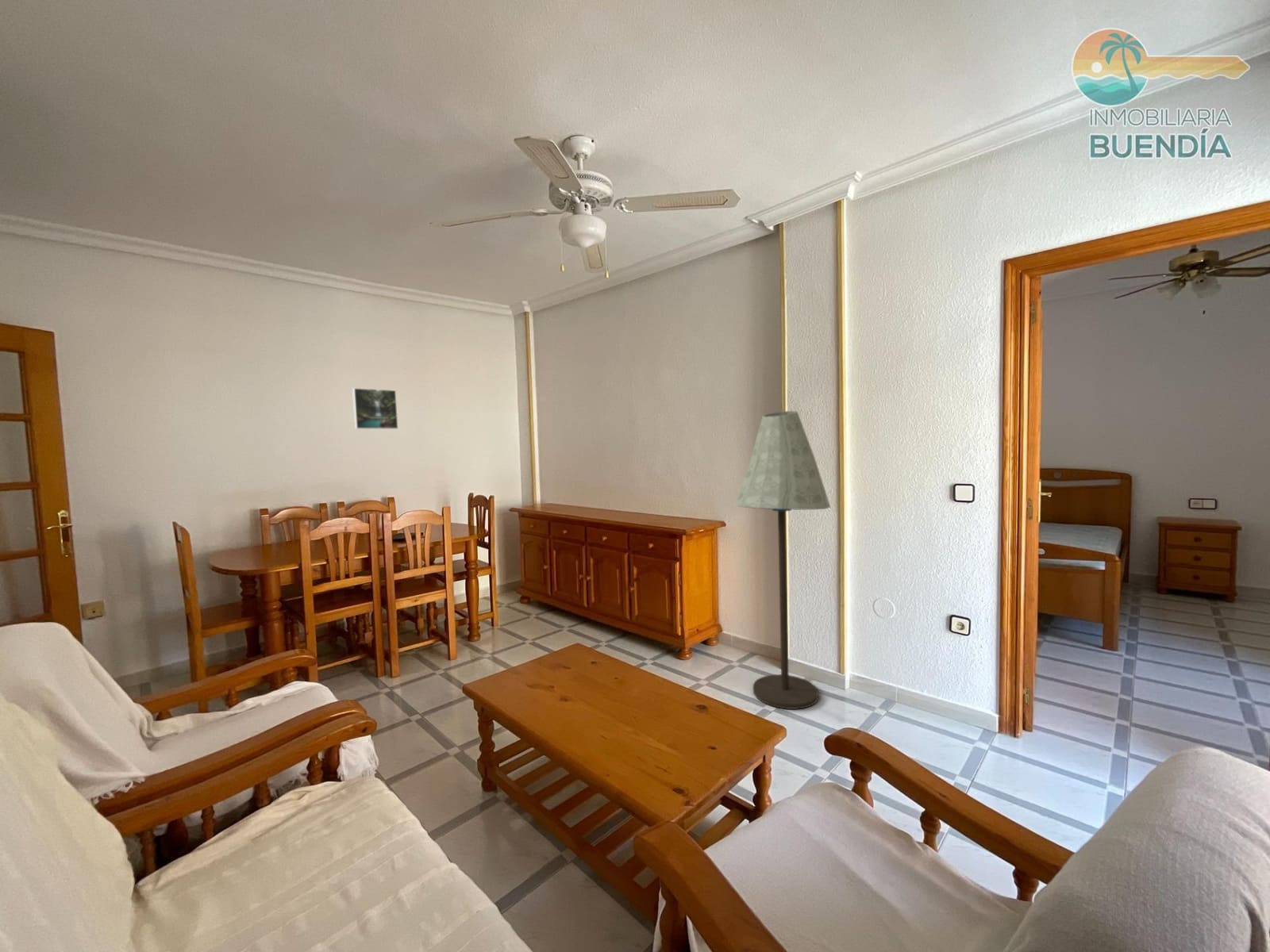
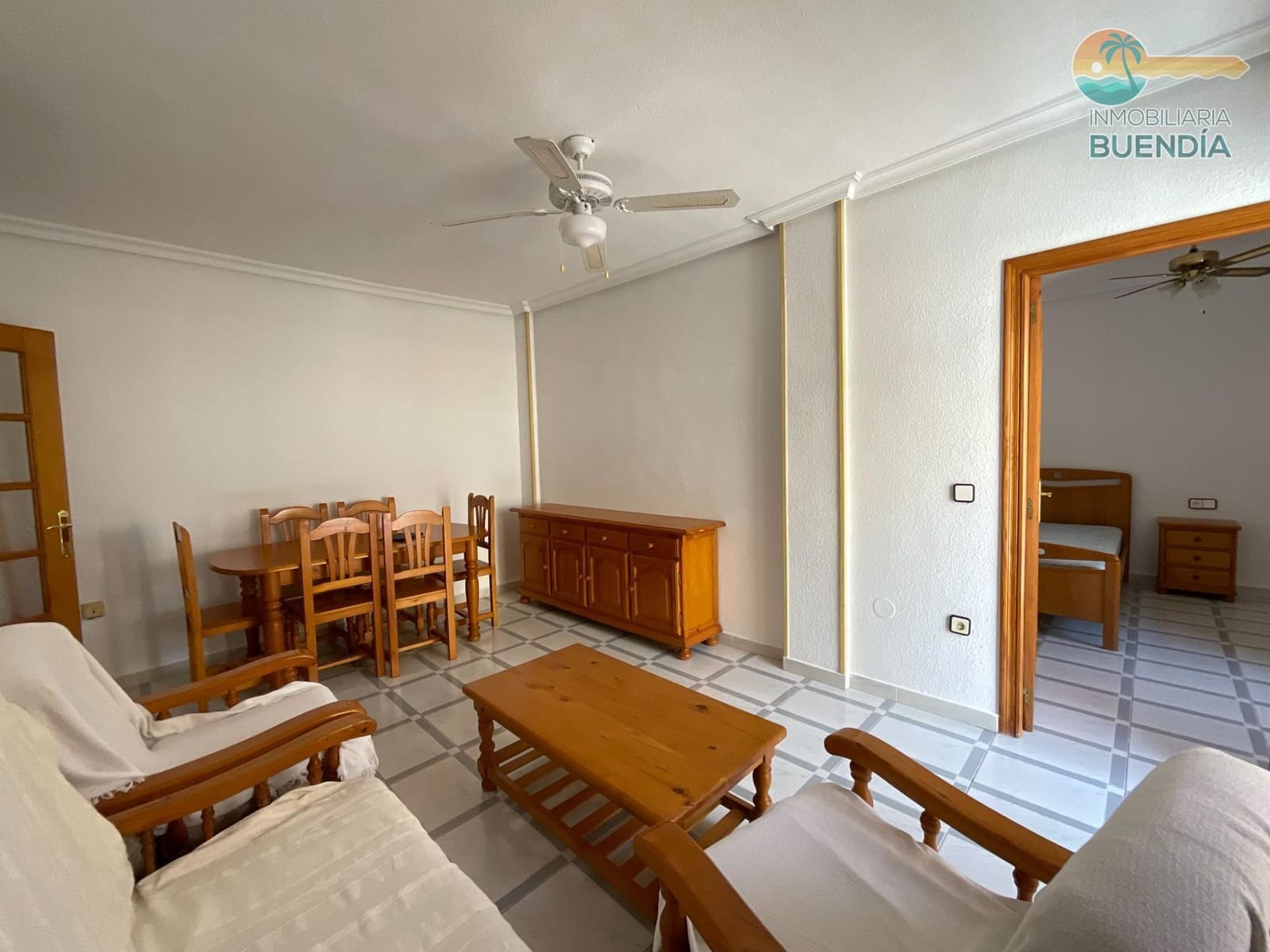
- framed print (375, 409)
- floor lamp (782, 554)
